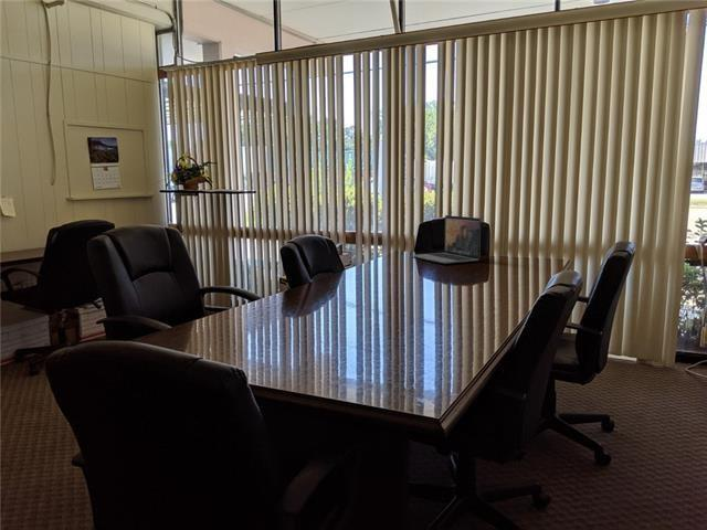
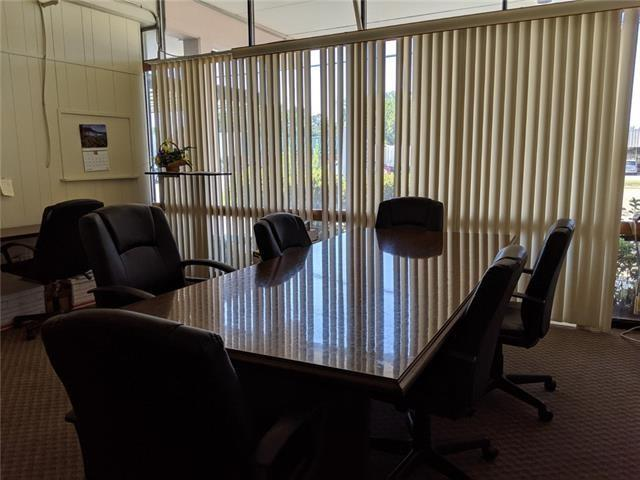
- laptop (444, 239)
